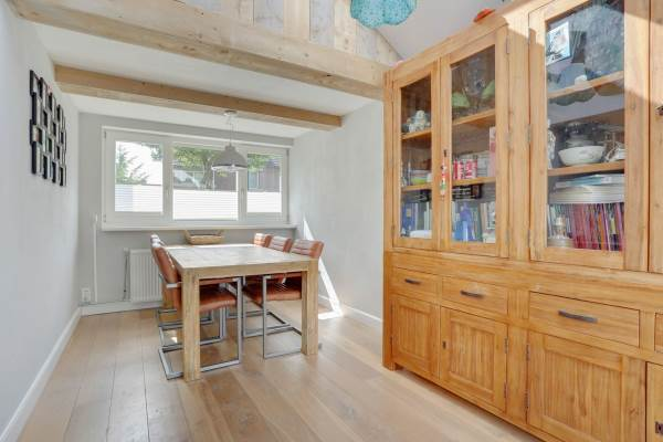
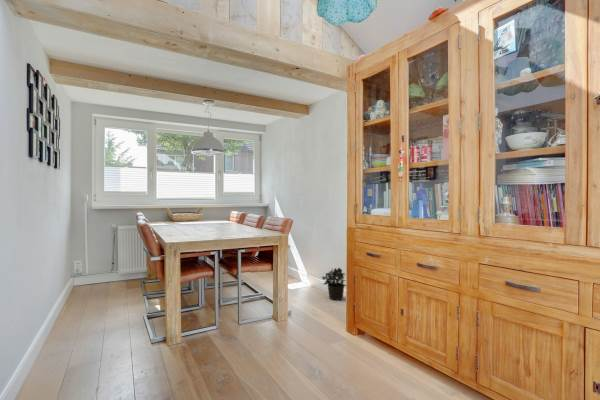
+ potted plant (336, 283)
